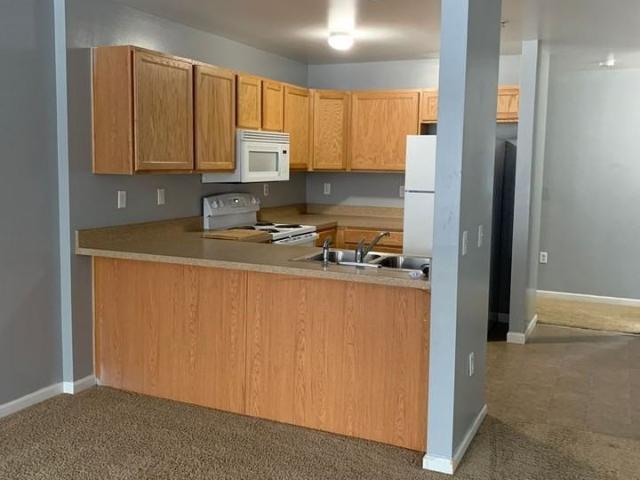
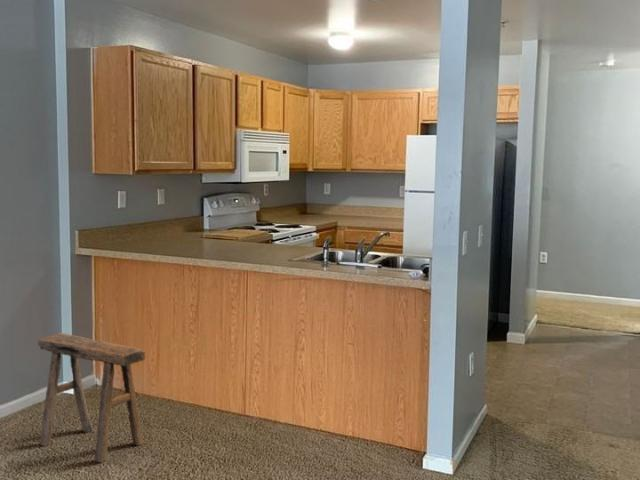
+ stool (84, 397)
